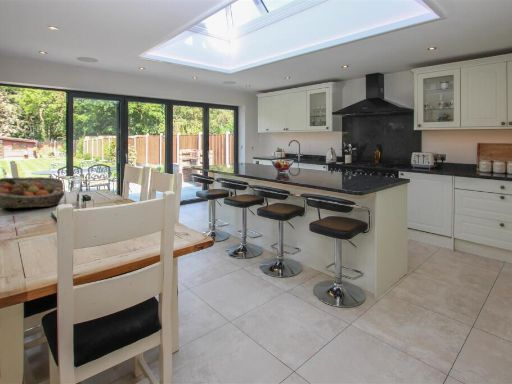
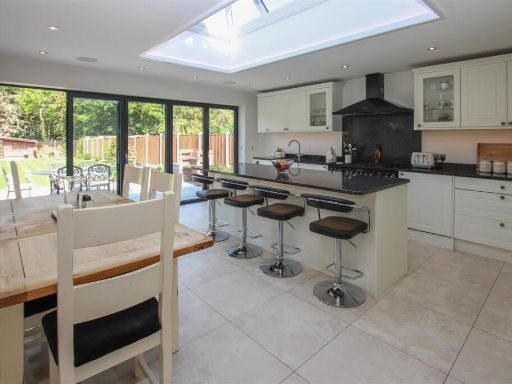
- fruit basket (29, 191)
